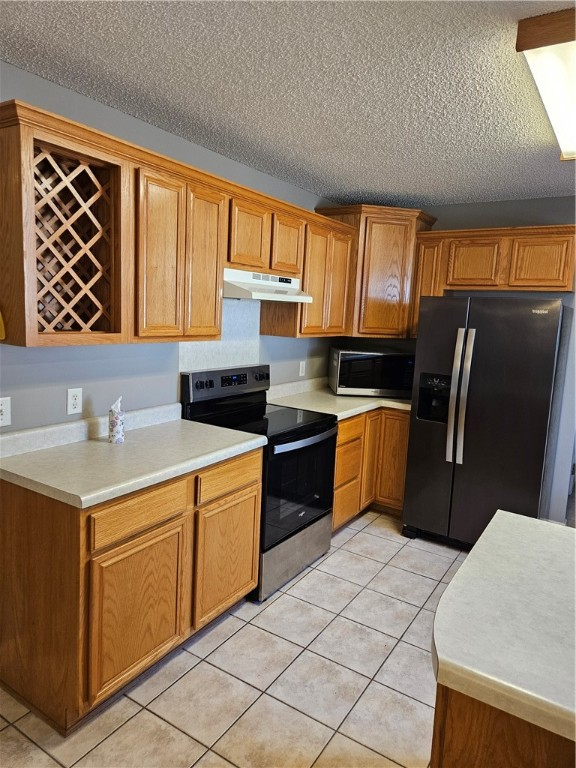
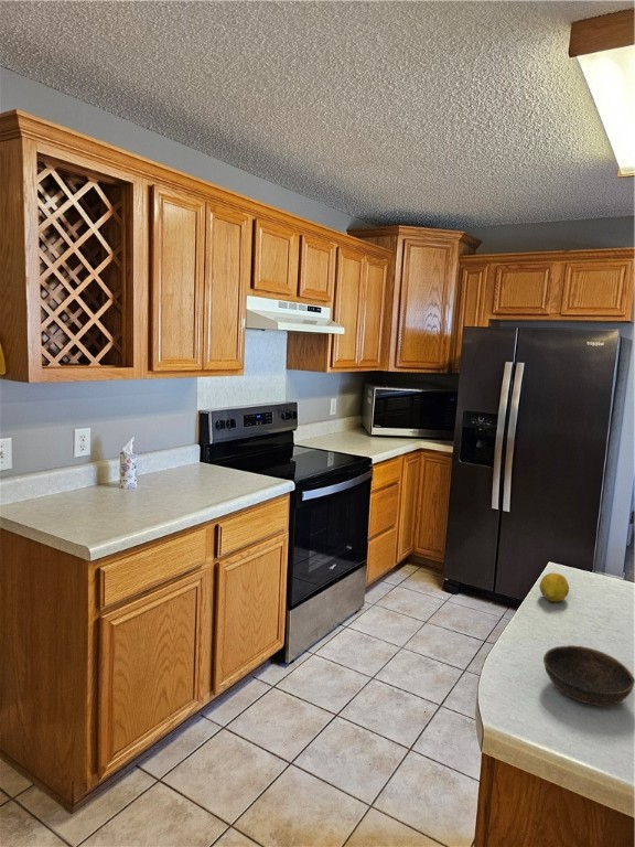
+ bowl (586, 679)
+ fruit (553, 587)
